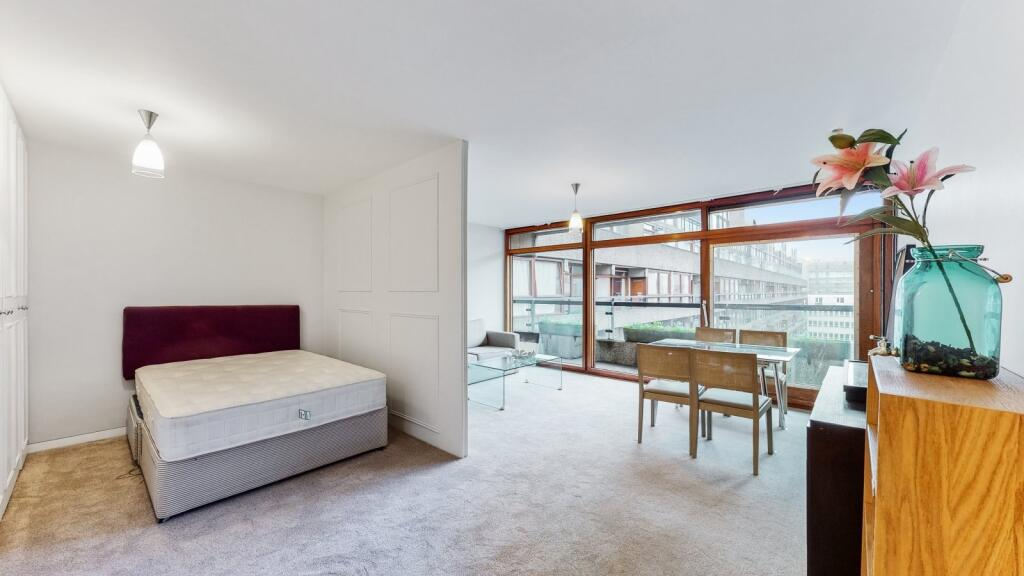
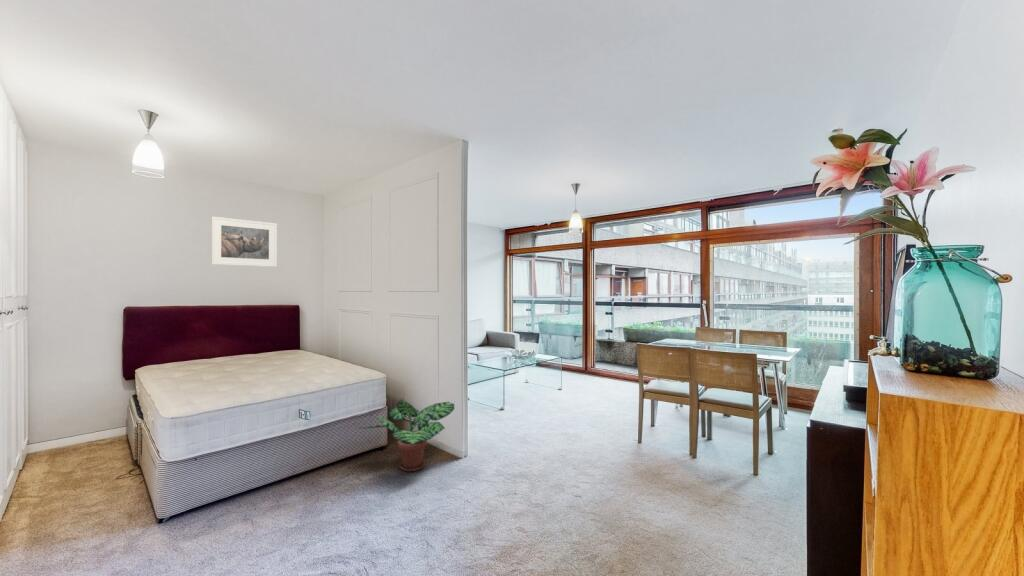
+ potted plant (418, 429)
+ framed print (245, 242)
